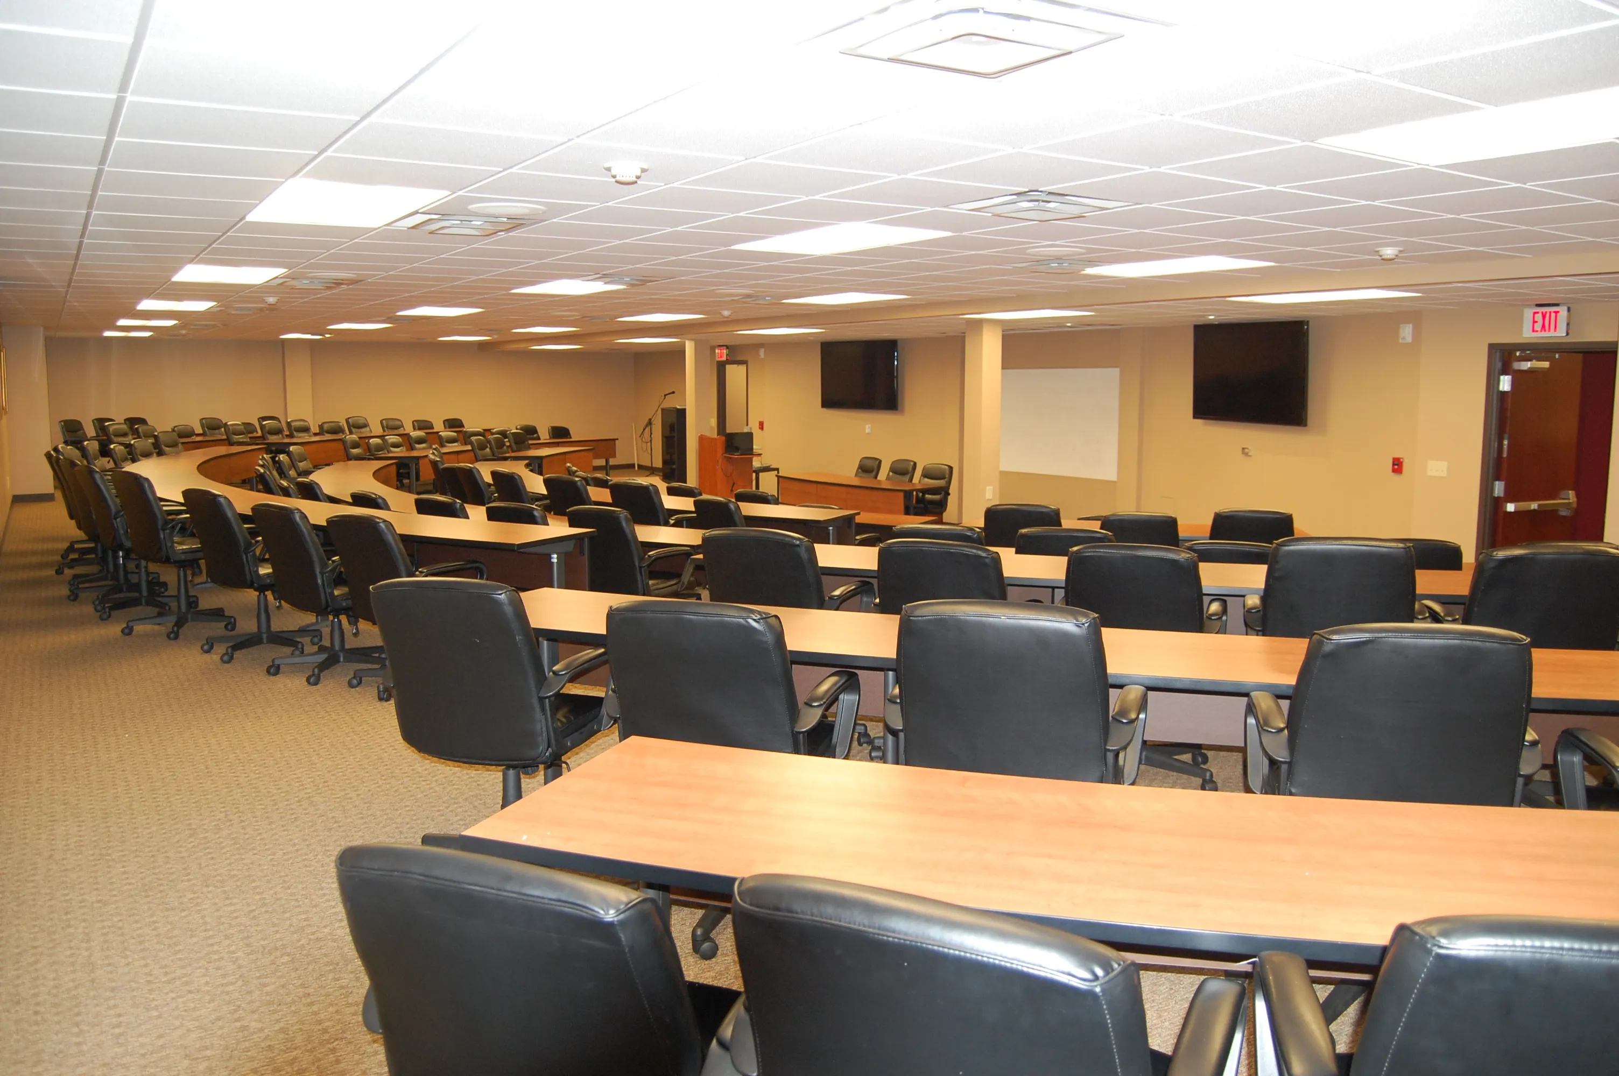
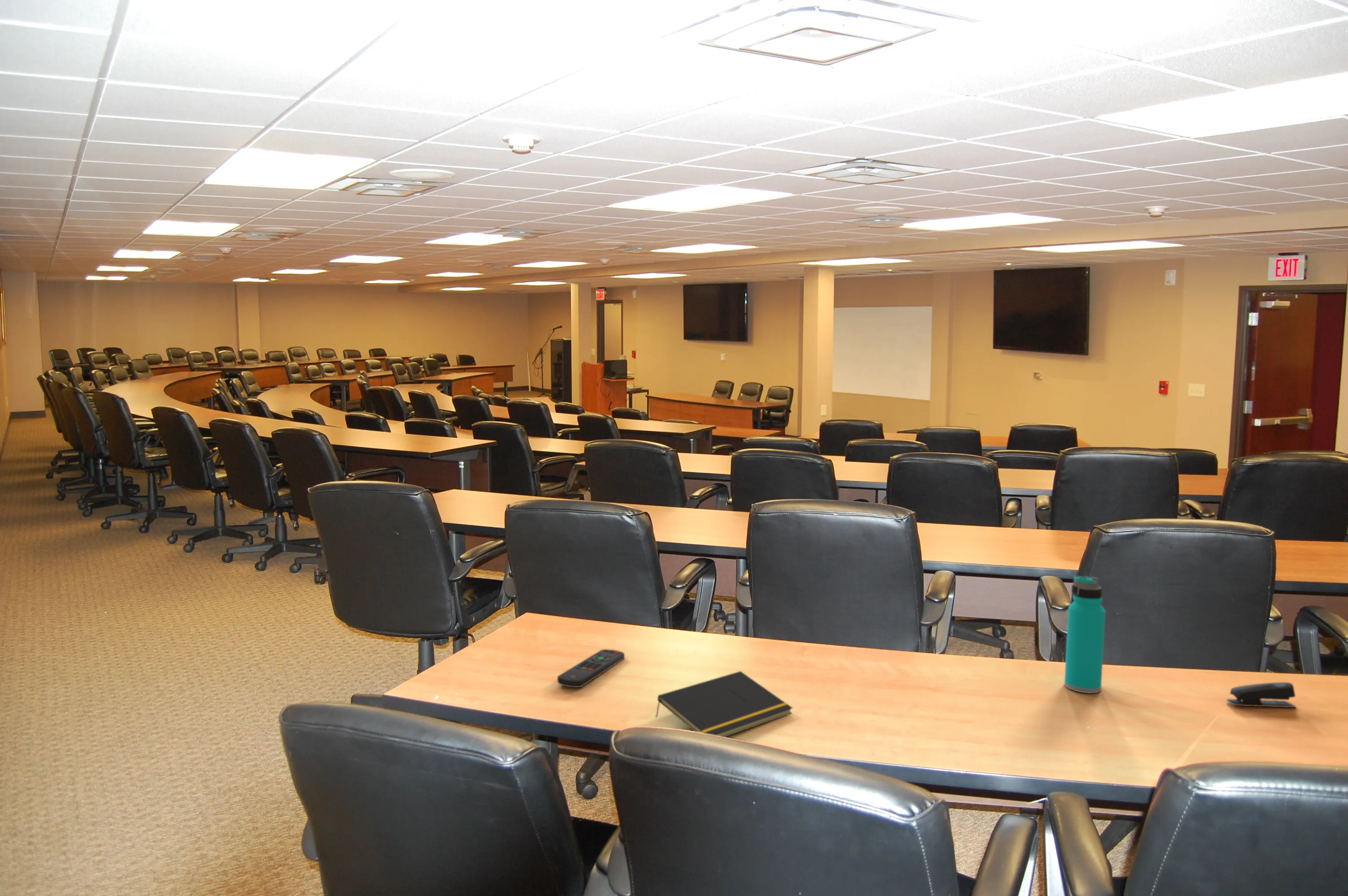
+ notepad (725, 704)
+ remote control (592, 667)
+ stapler (1262, 693)
+ water bottle (1085, 633)
